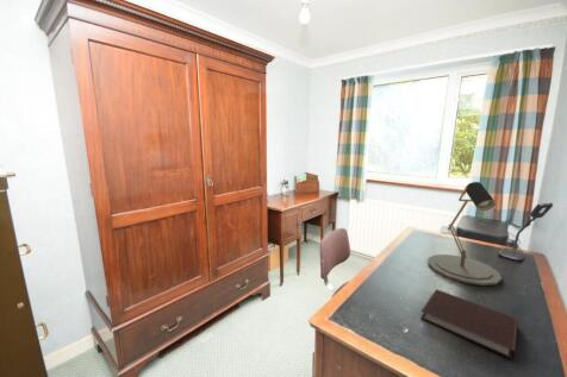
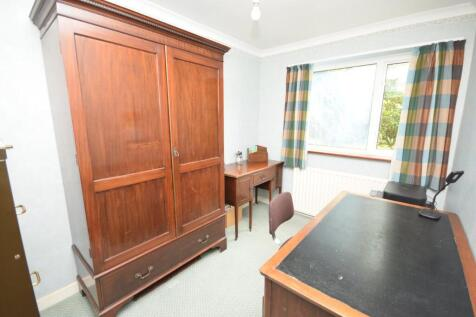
- desk lamp (455, 231)
- notebook (468, 318)
